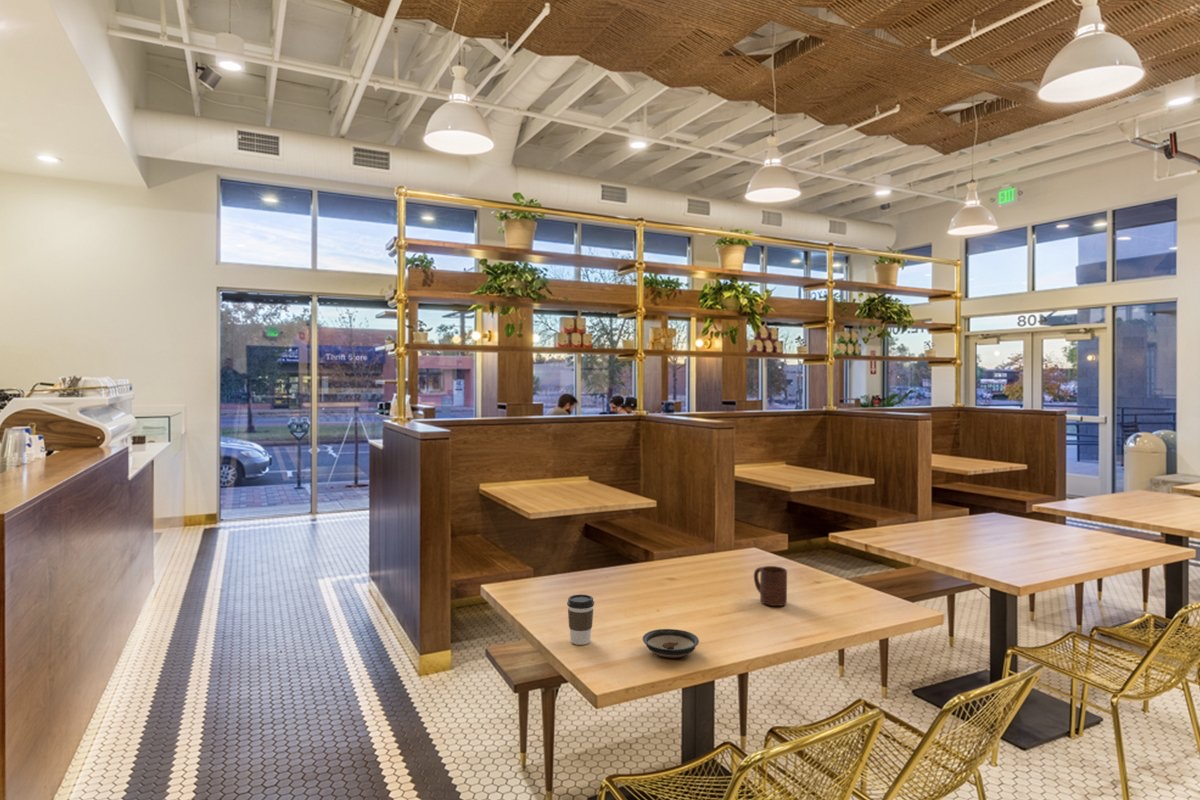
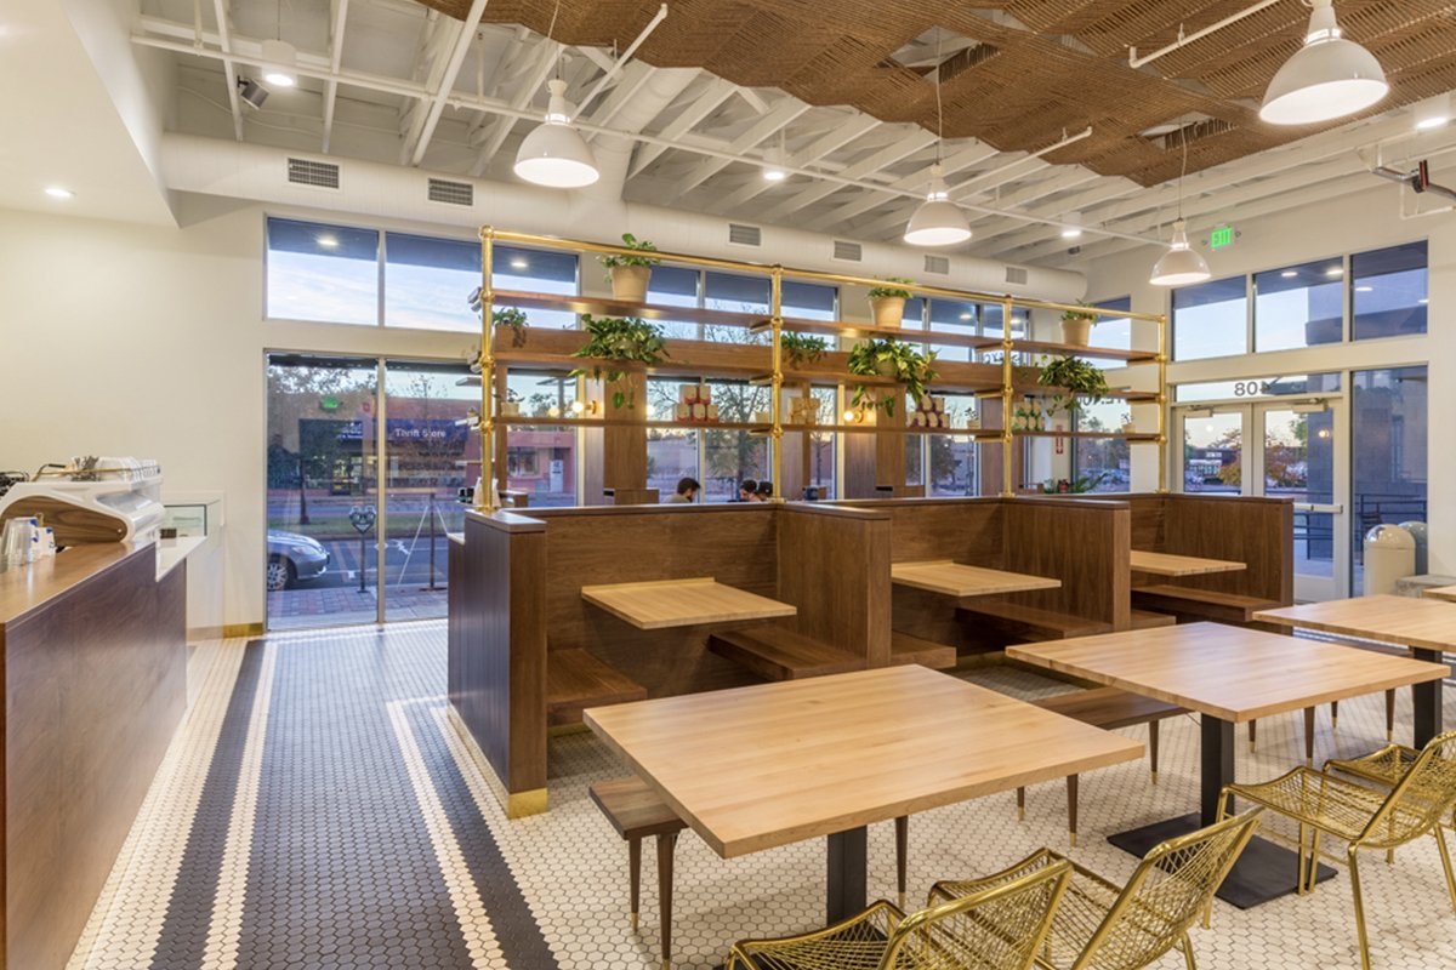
- coffee cup (580, 619)
- cup (769, 585)
- saucer (670, 645)
